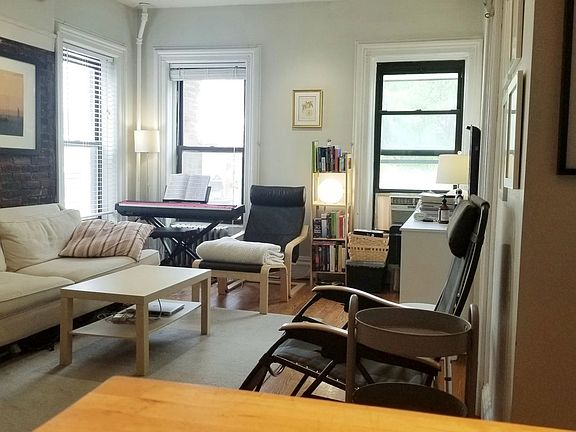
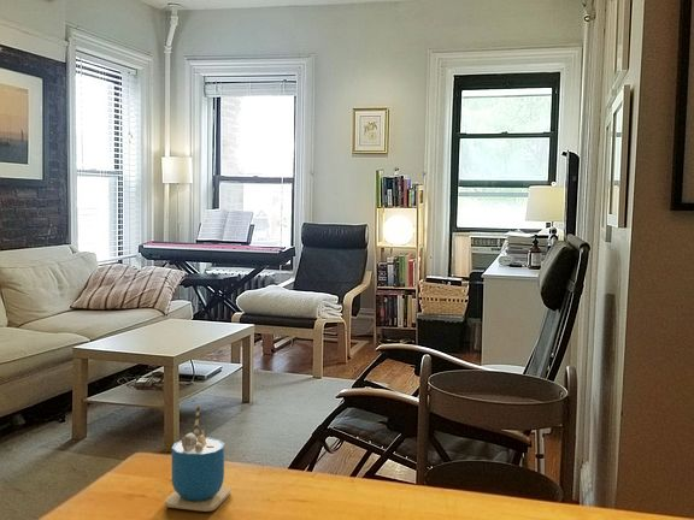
+ cup (198, 454)
